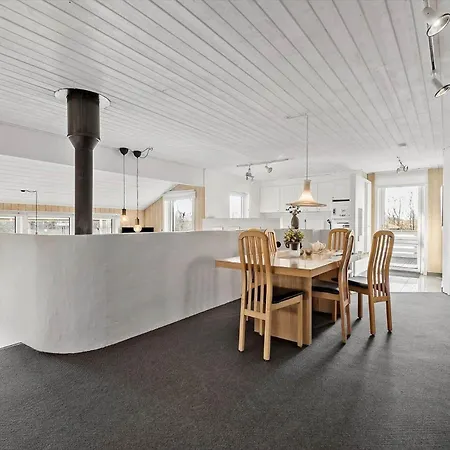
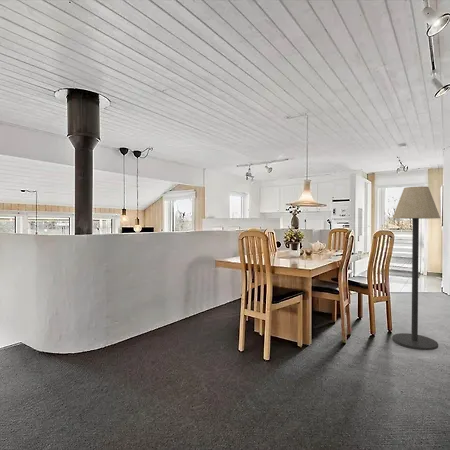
+ floor lamp (415, 265)
